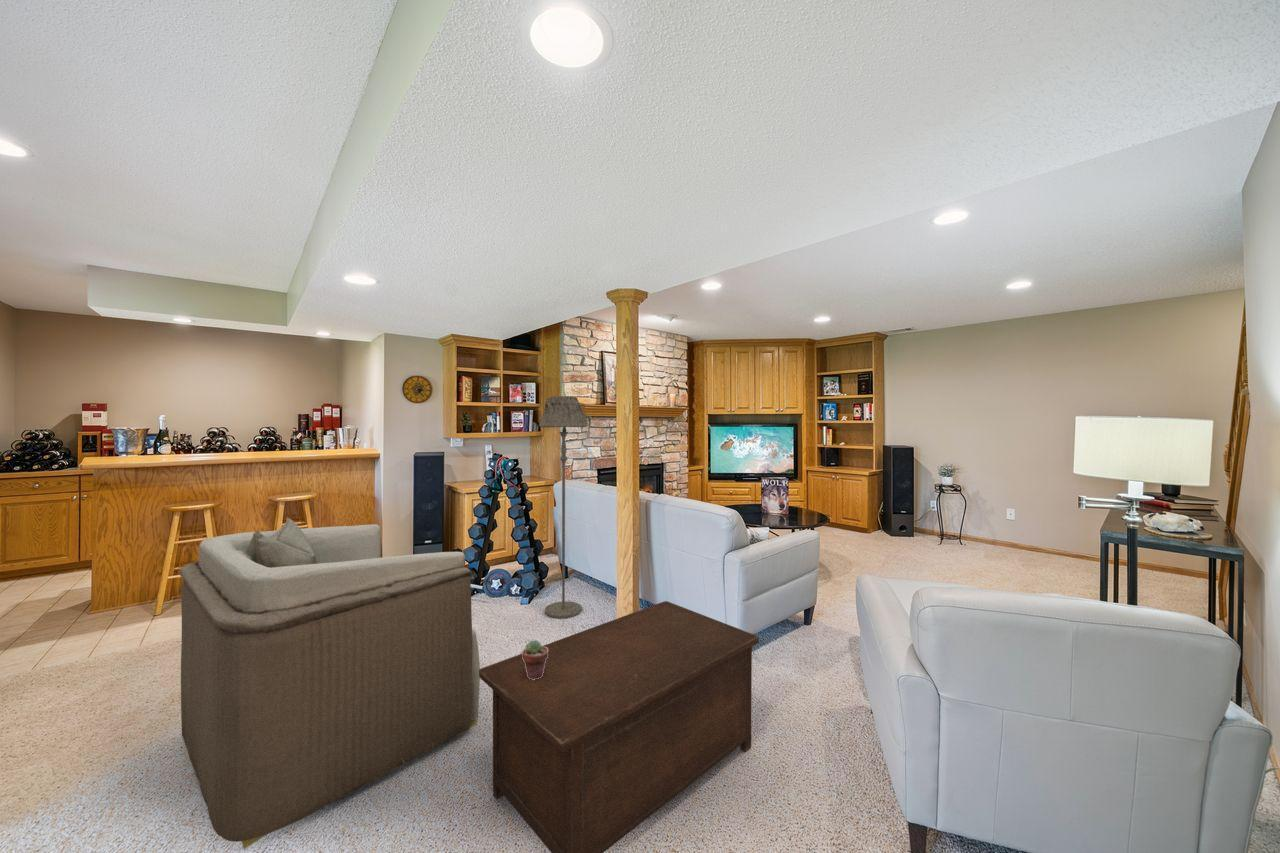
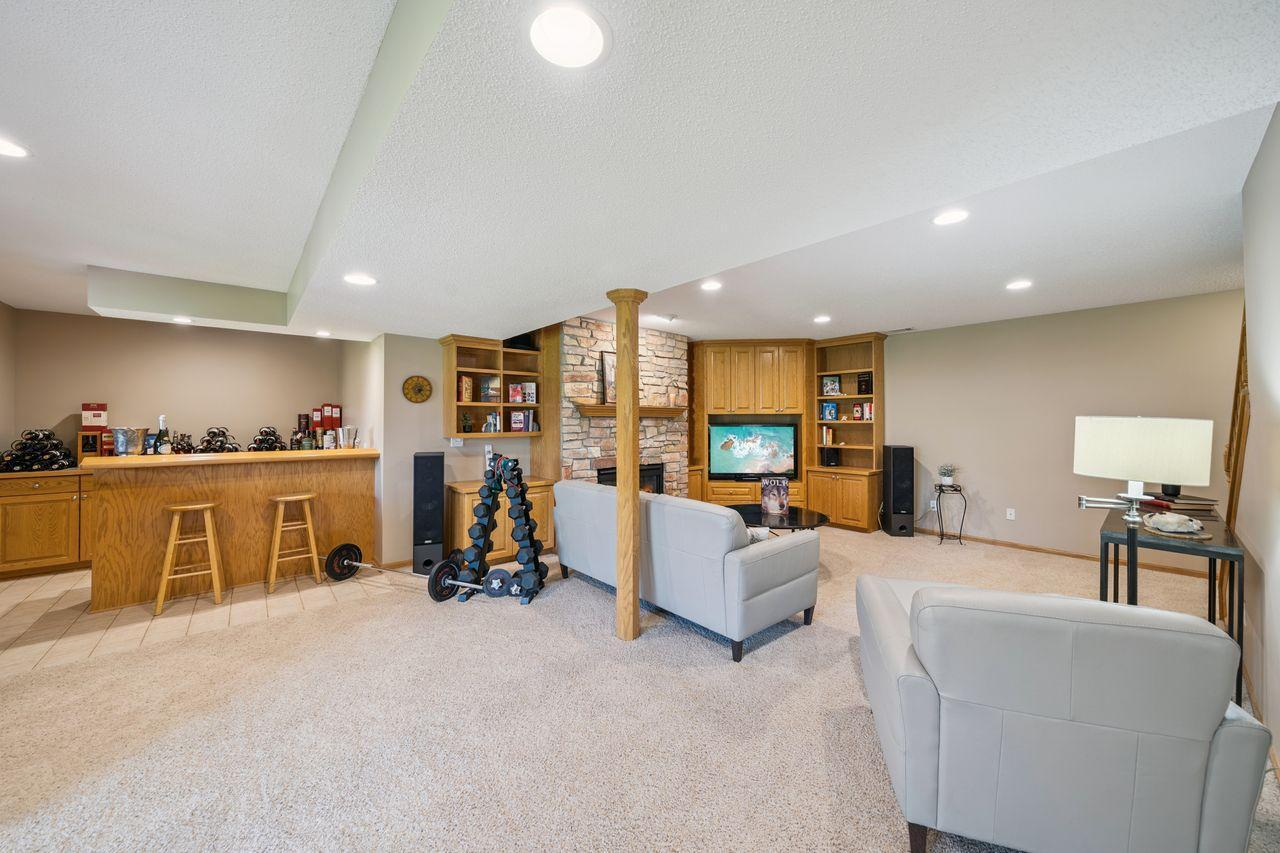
- floor lamp (563, 503)
- cabinet (628, 710)
- armchair (335, 625)
- potted succulent (535, 657)
